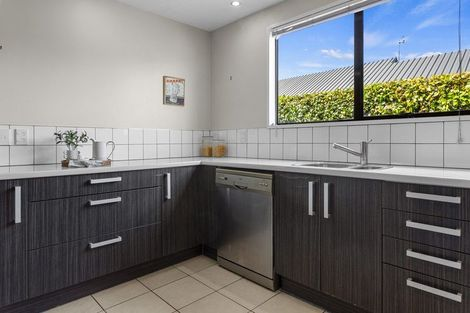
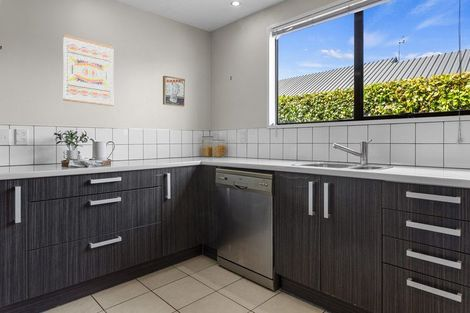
+ wall art (89, 72)
